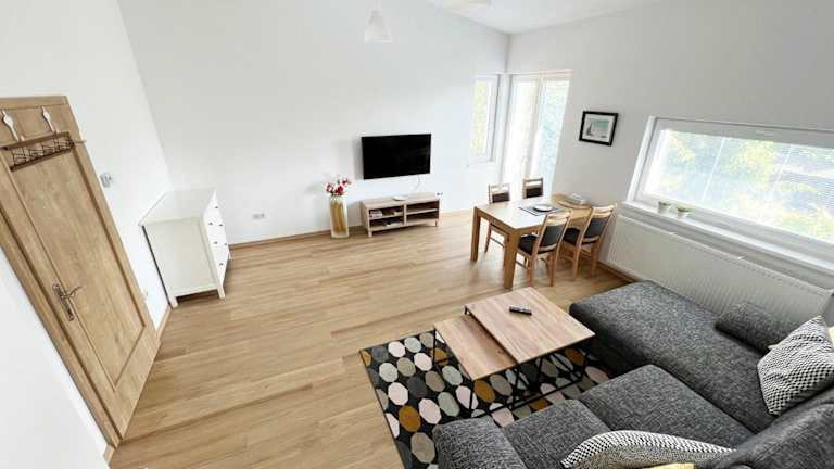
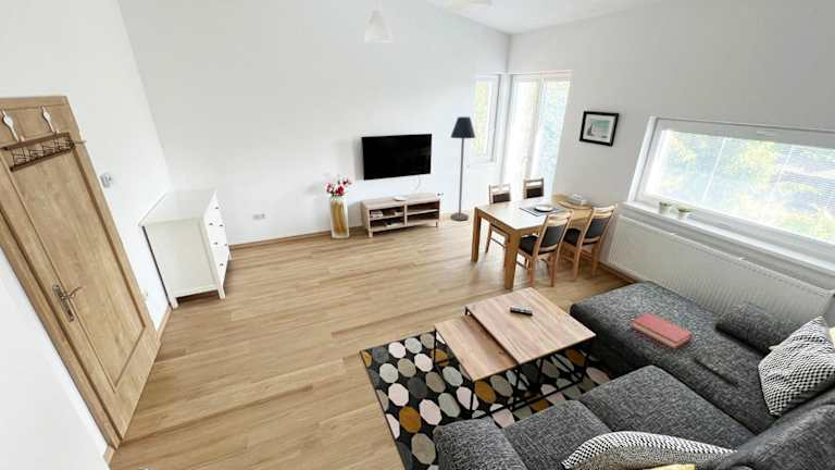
+ hardback book (661, 330)
+ floor lamp (461, 169)
+ remote control (714, 370)
